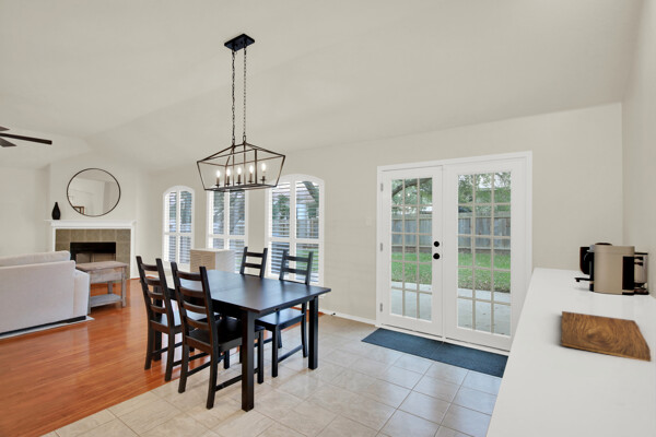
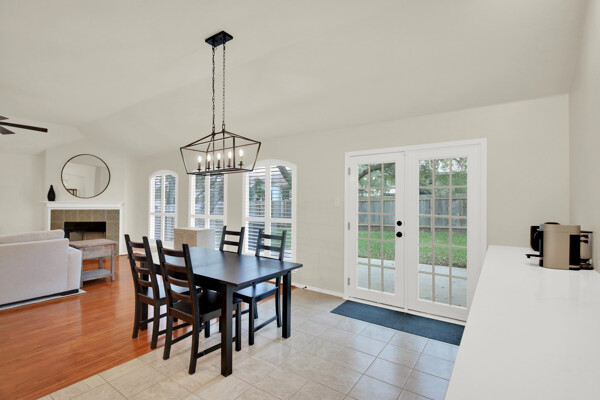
- cutting board (600, 331)
